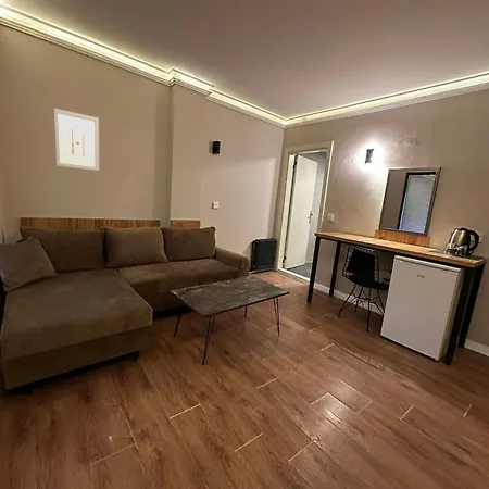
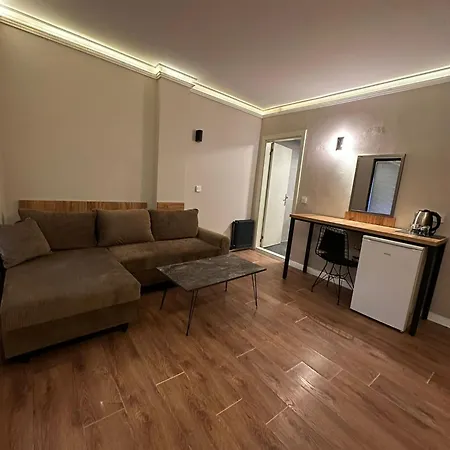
- wall art (77, 141)
